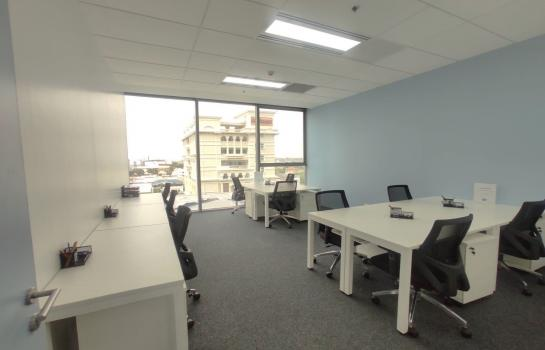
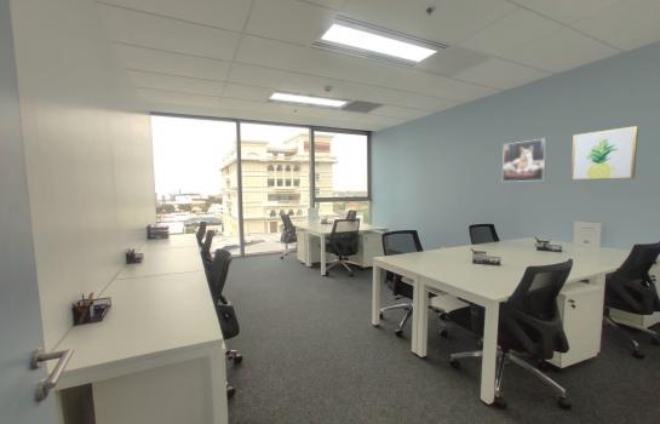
+ wall art (602, 155)
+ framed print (522, 161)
